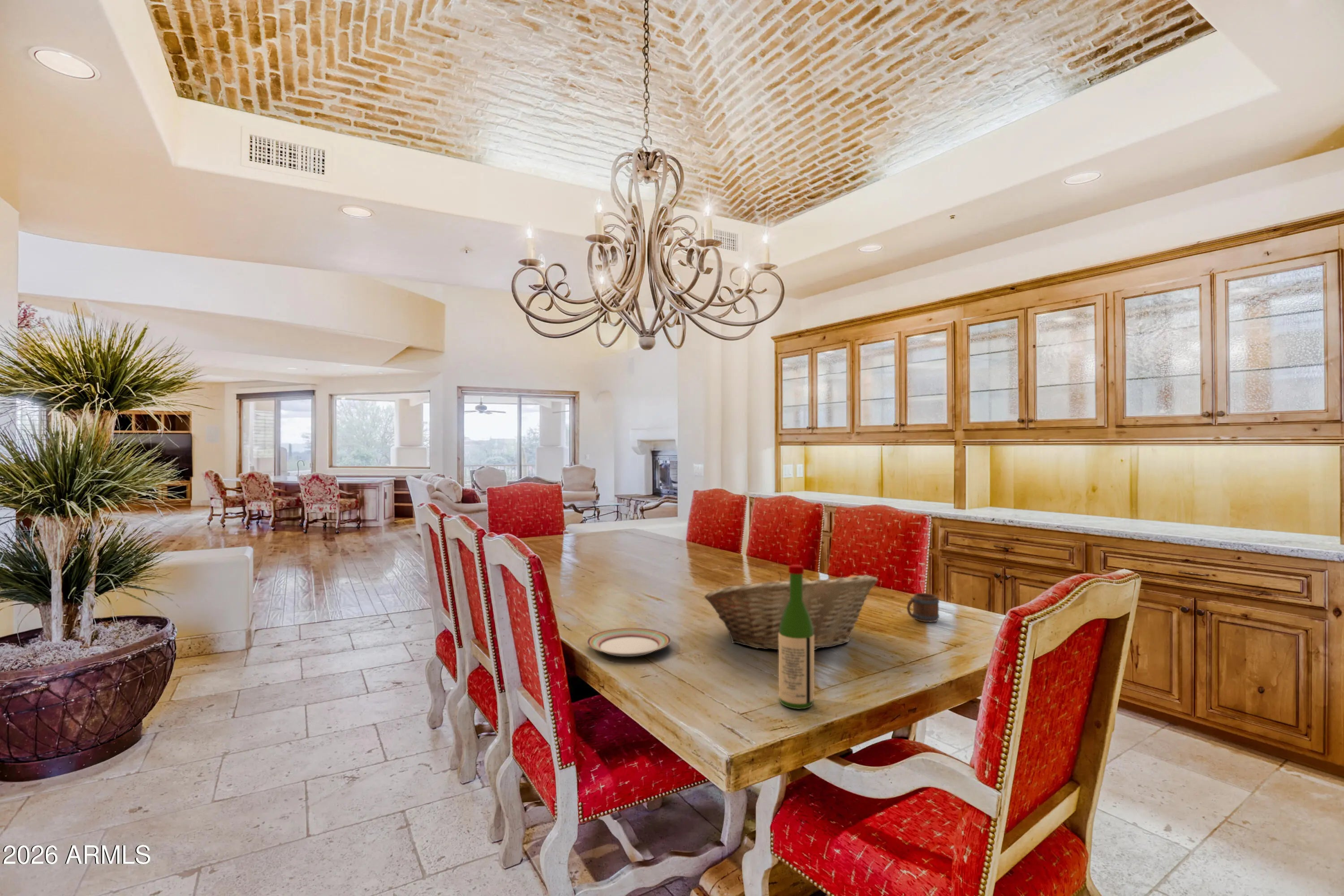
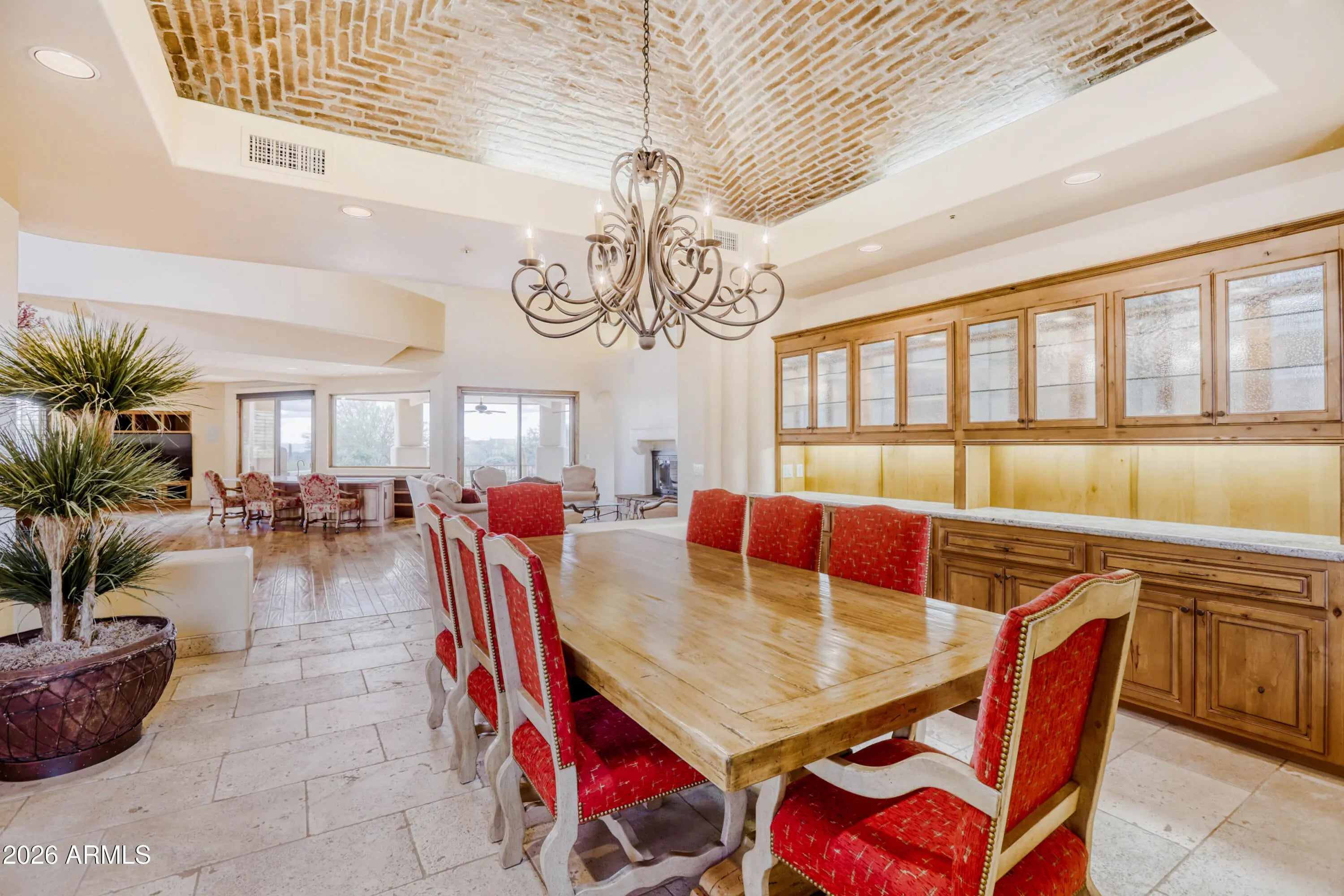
- wine bottle (796, 634)
- plate (629, 643)
- mug (921, 608)
- fruit basket (788, 602)
